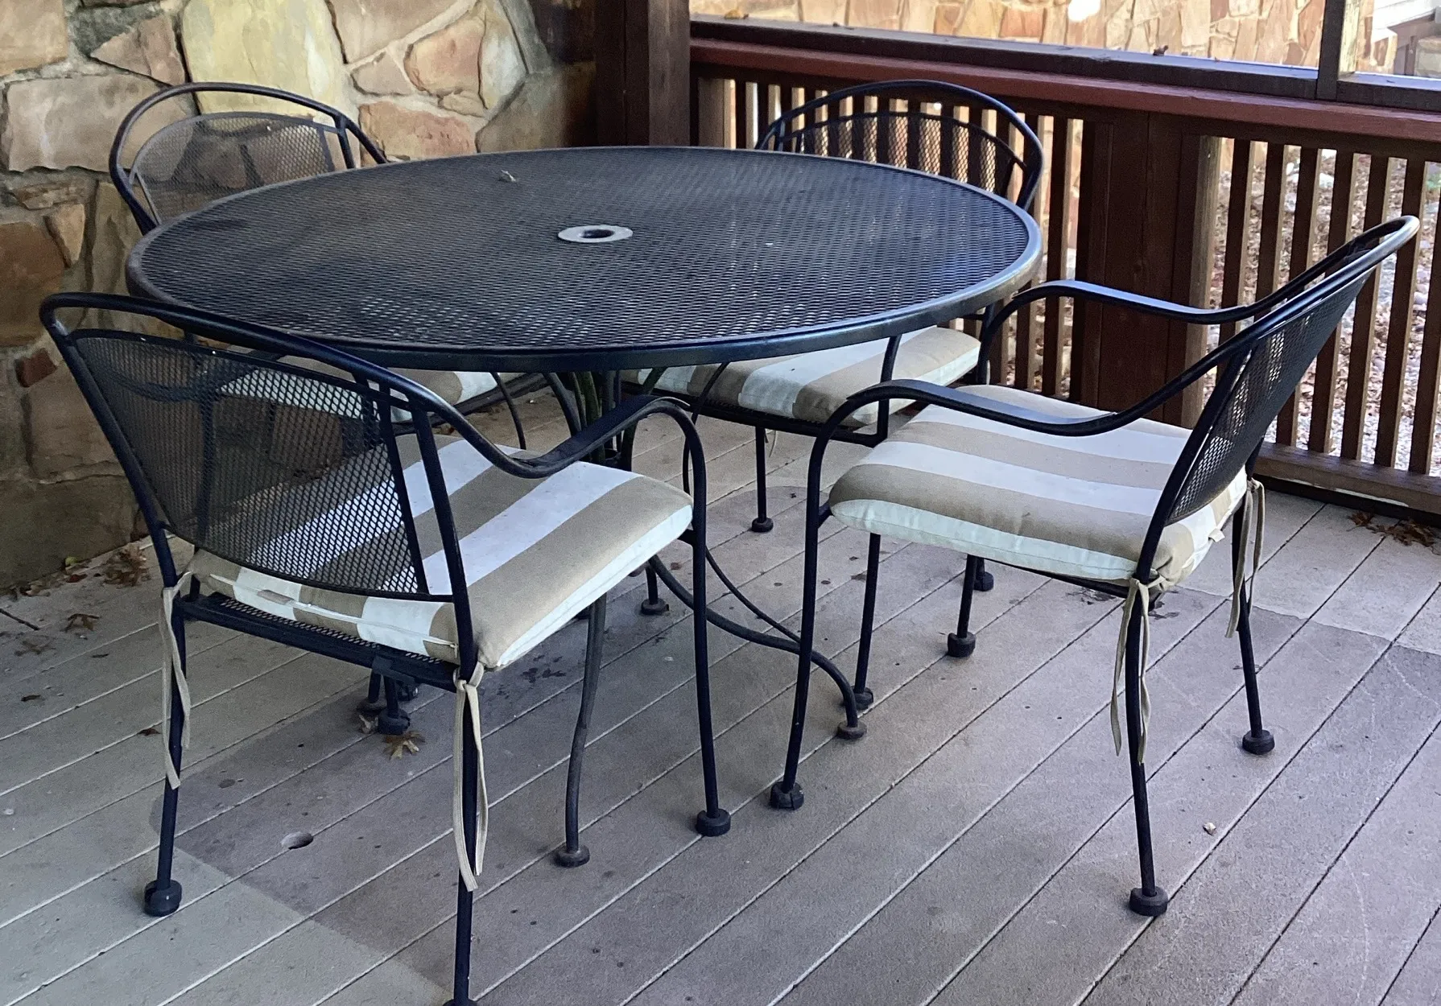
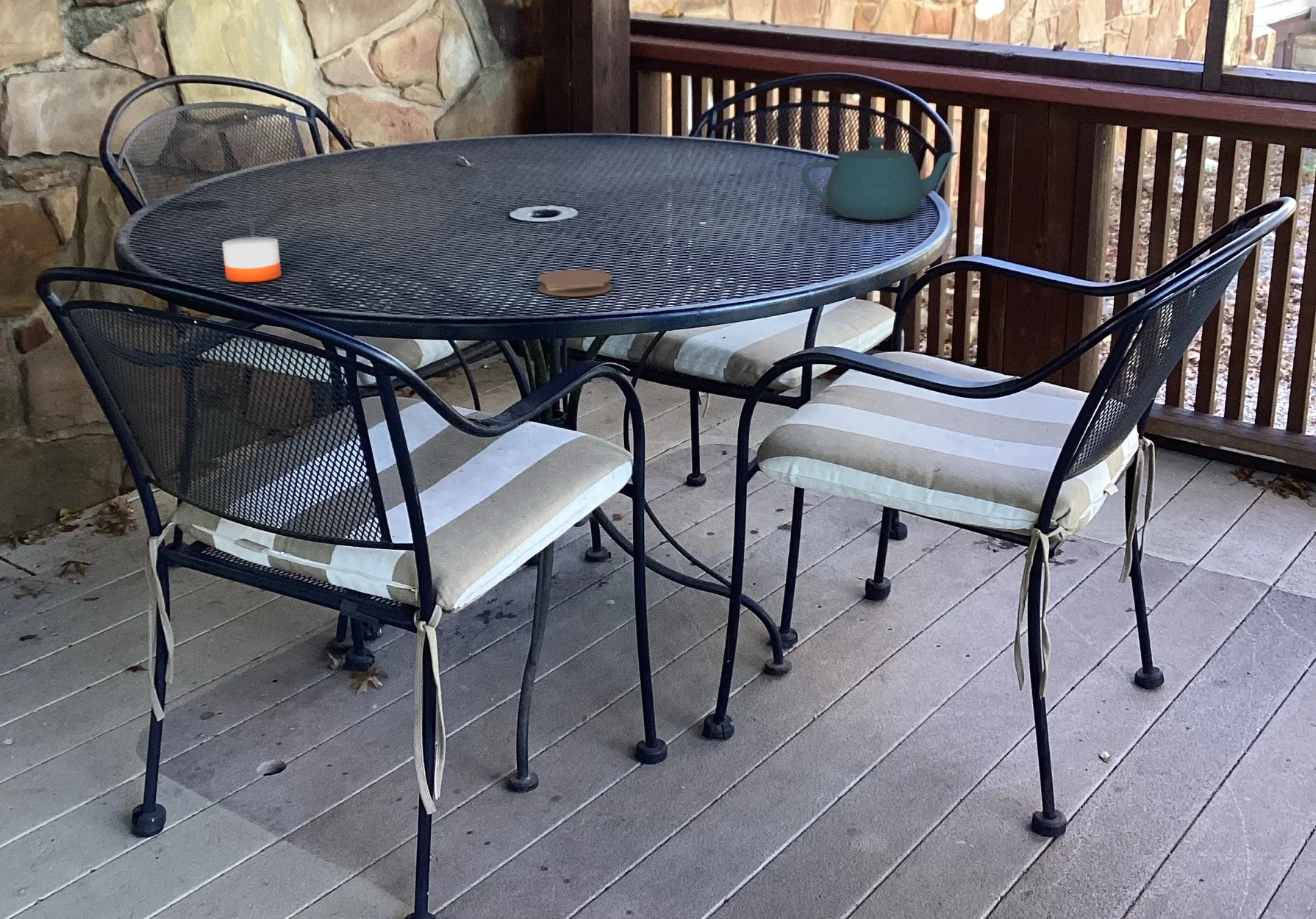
+ teapot (879, 176)
+ coaster (575, 282)
+ candle (249, 240)
